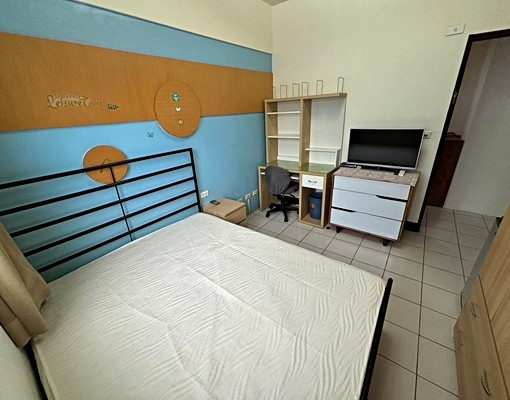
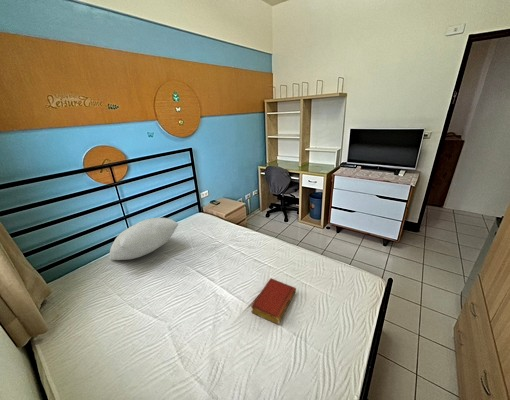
+ book (274, 299)
+ pillow (143, 237)
